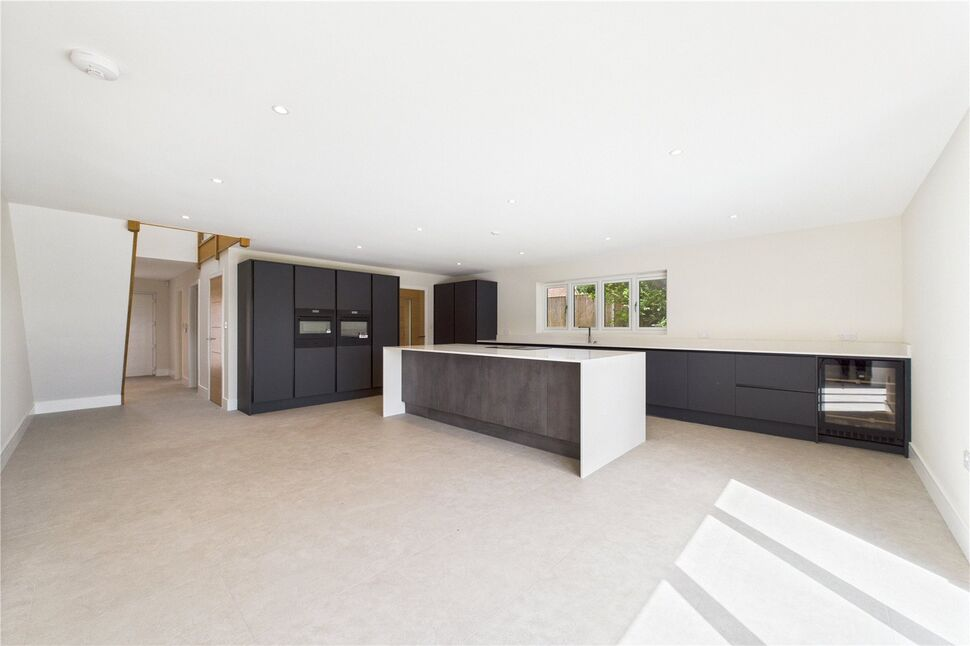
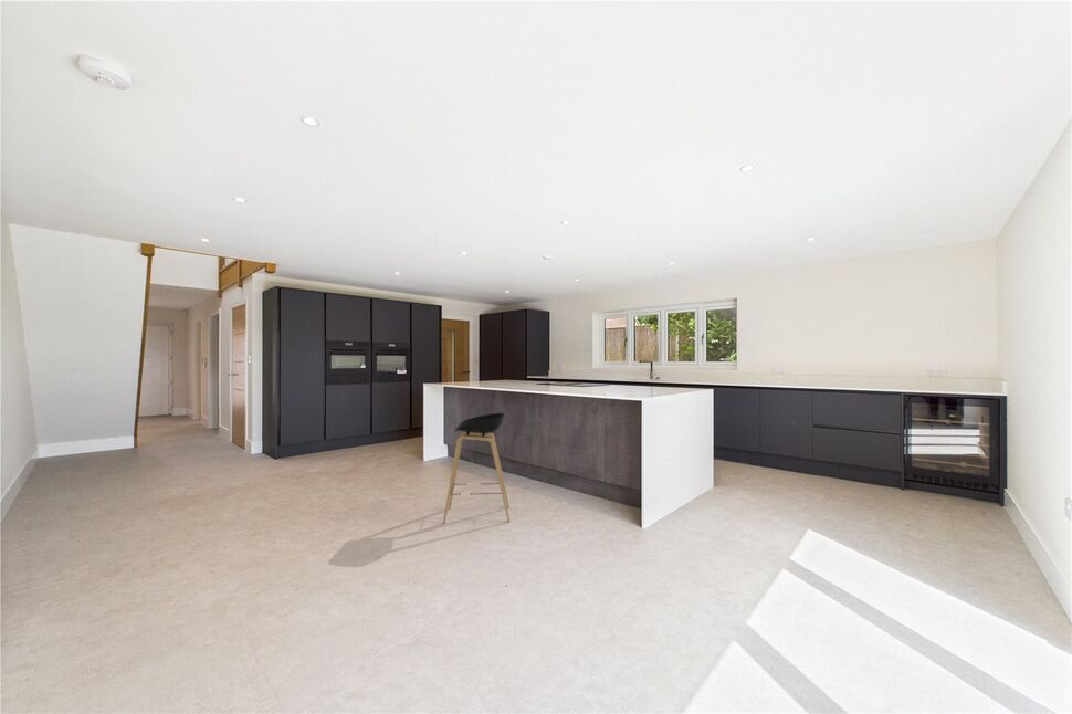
+ stool (494, 460)
